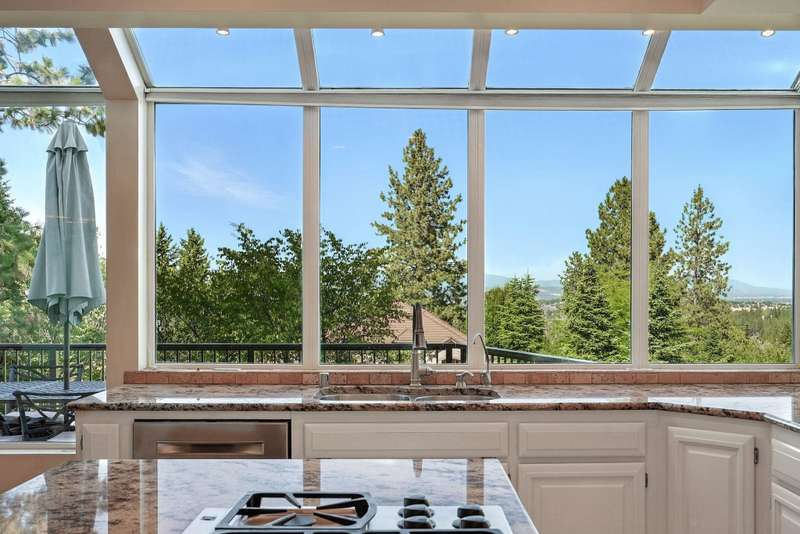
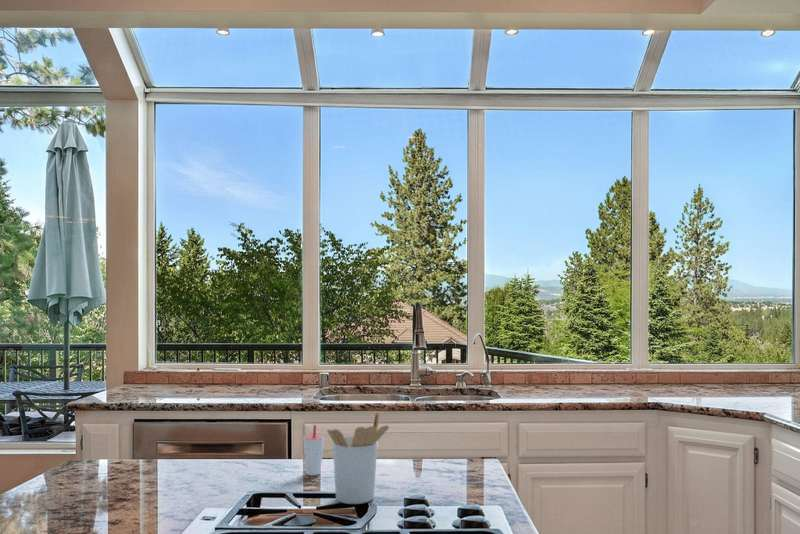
+ utensil holder (360, 458)
+ cup (313, 449)
